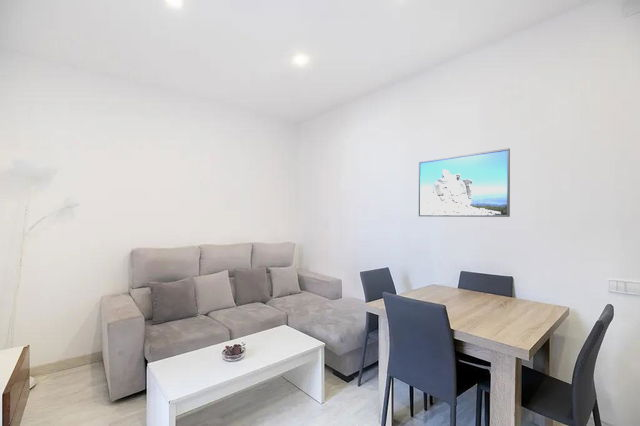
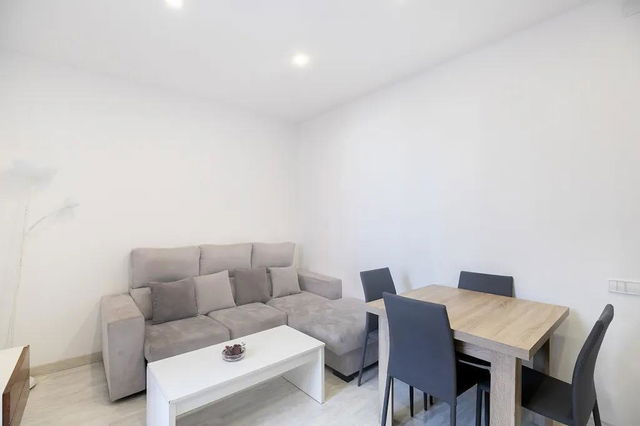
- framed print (459, 186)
